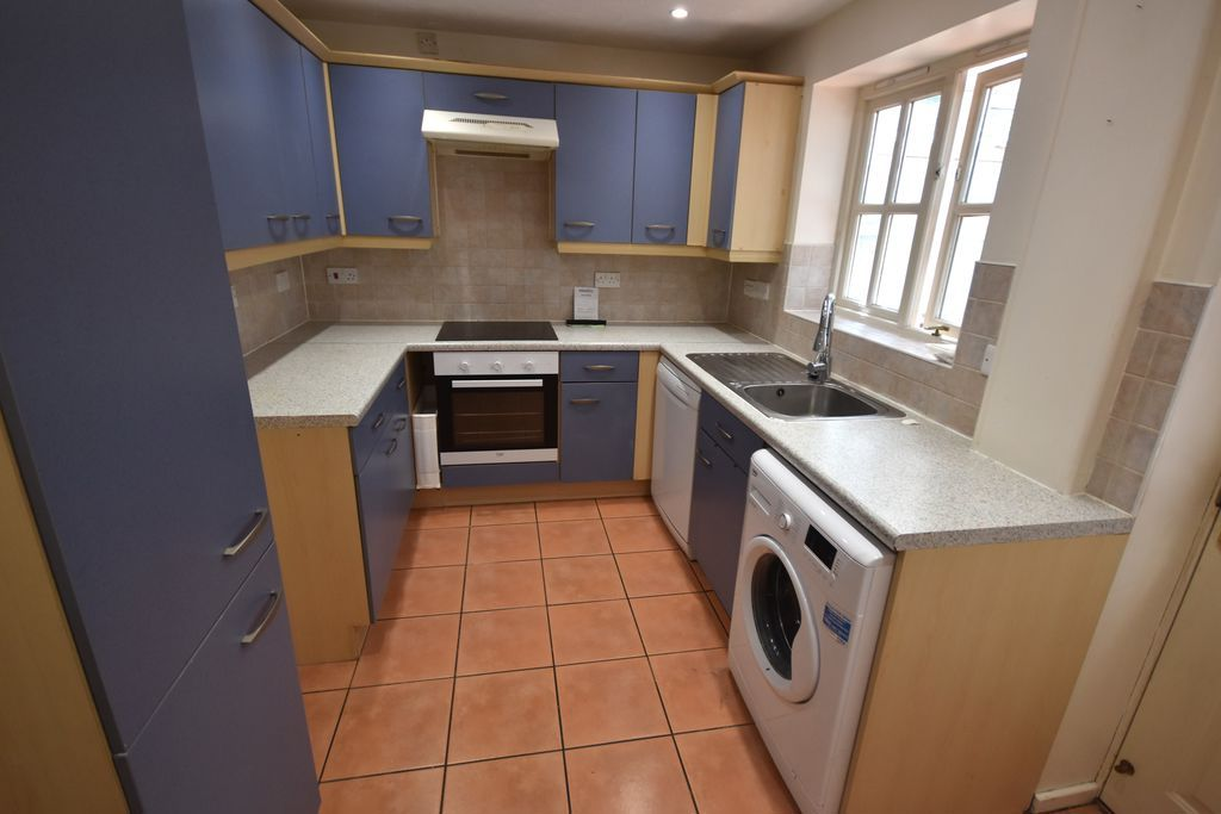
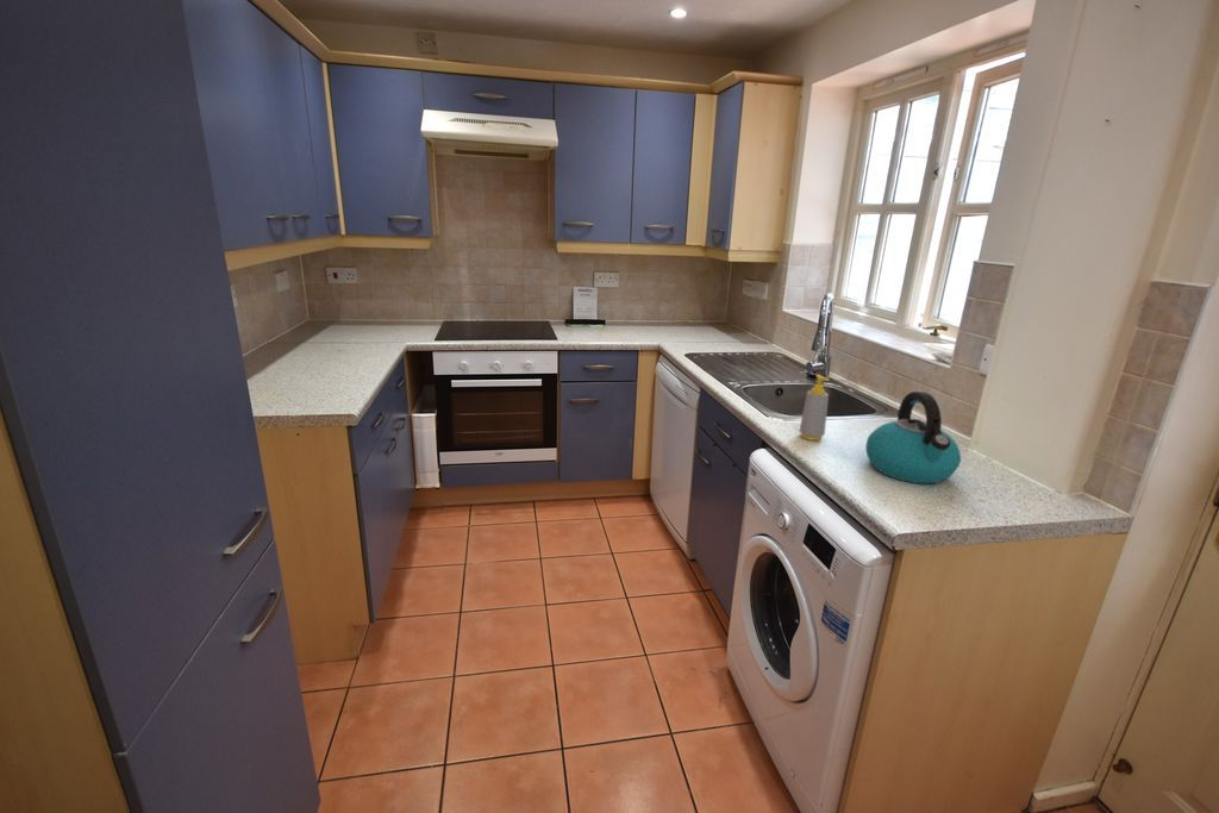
+ soap bottle (815, 406)
+ kettle (918, 434)
